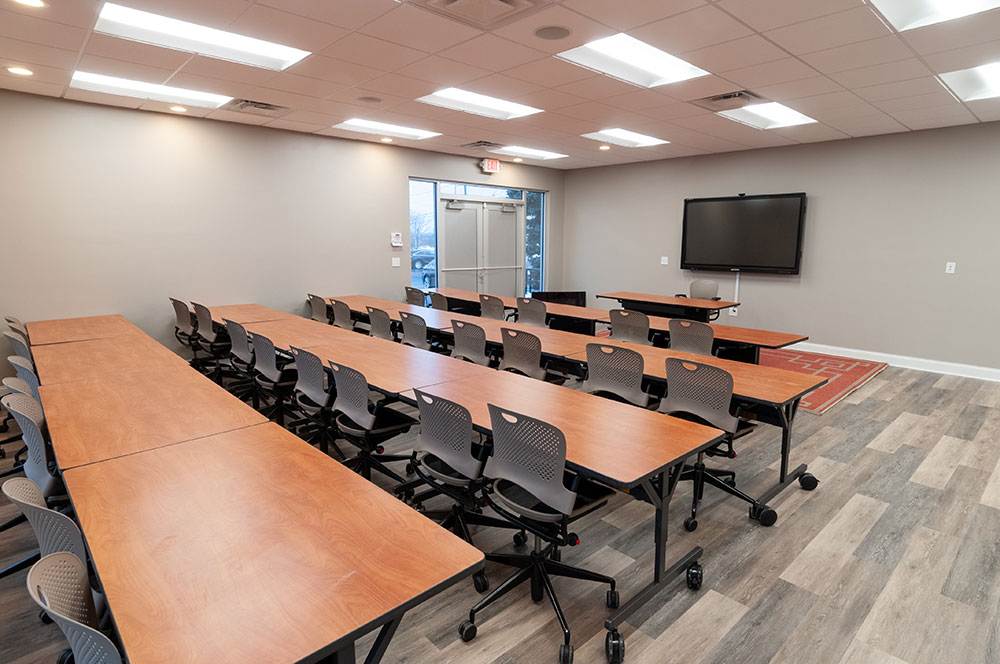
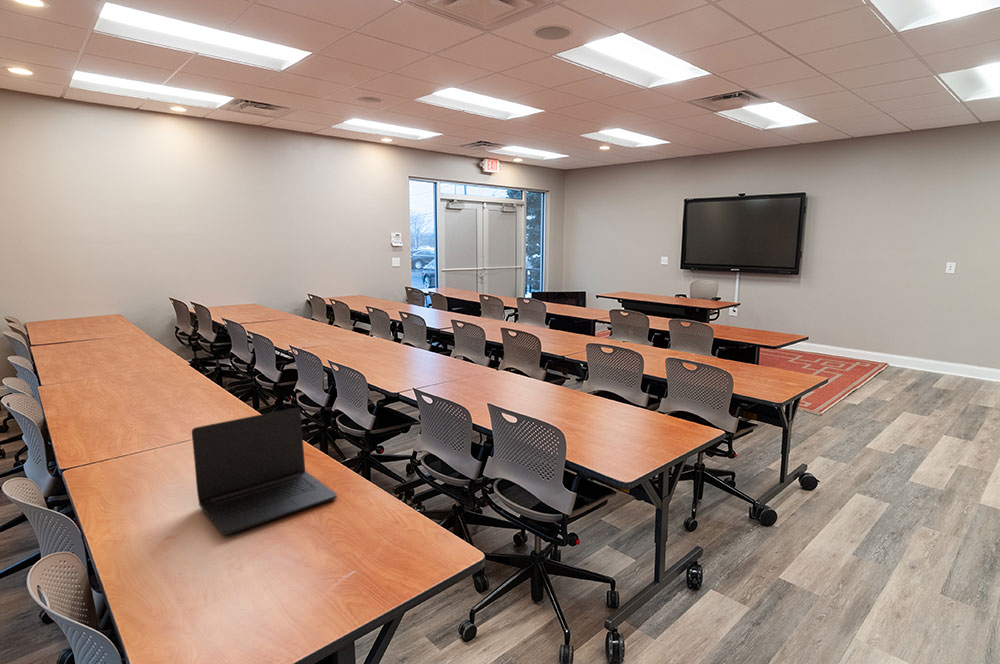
+ laptop (266, 464)
